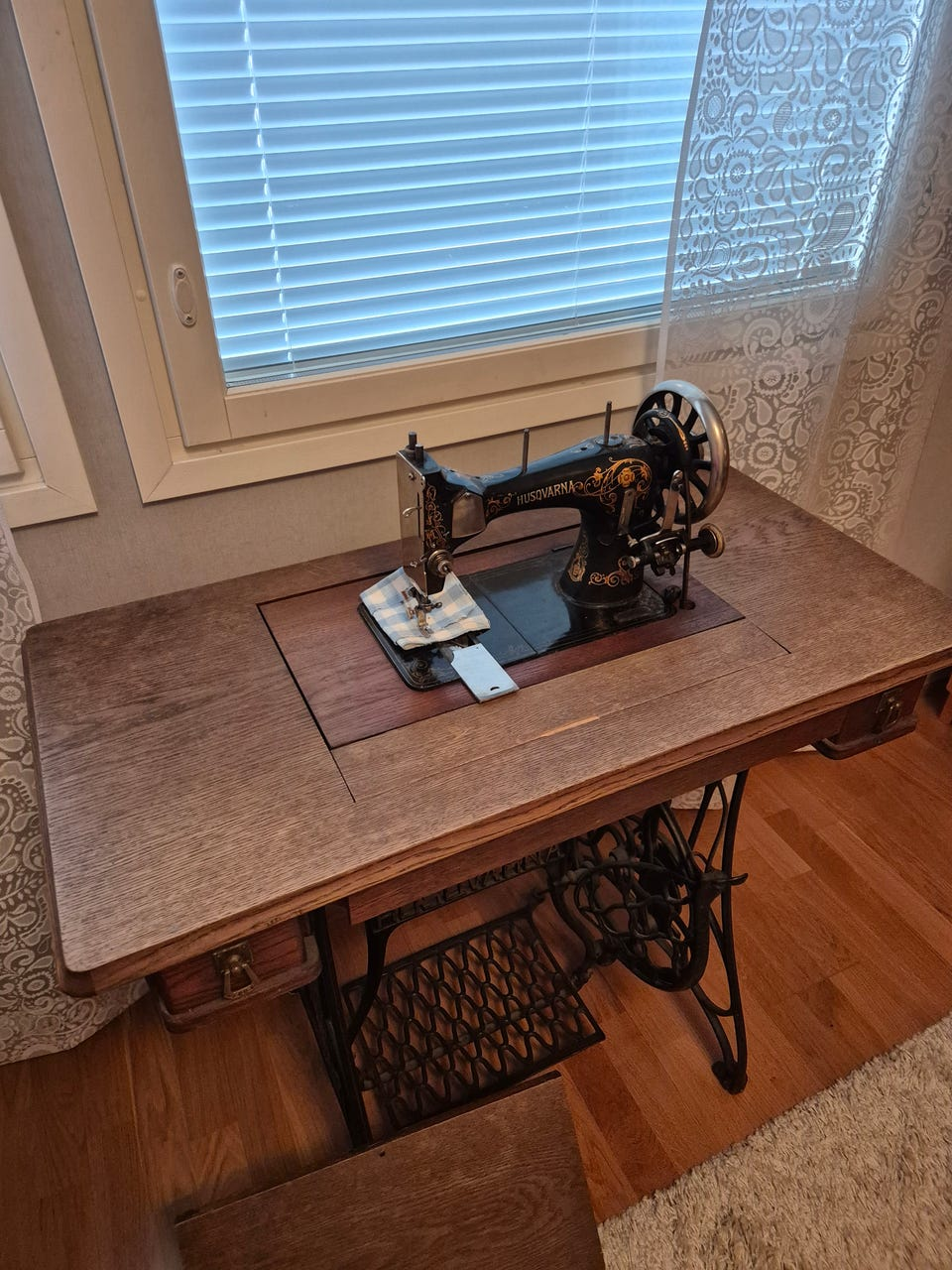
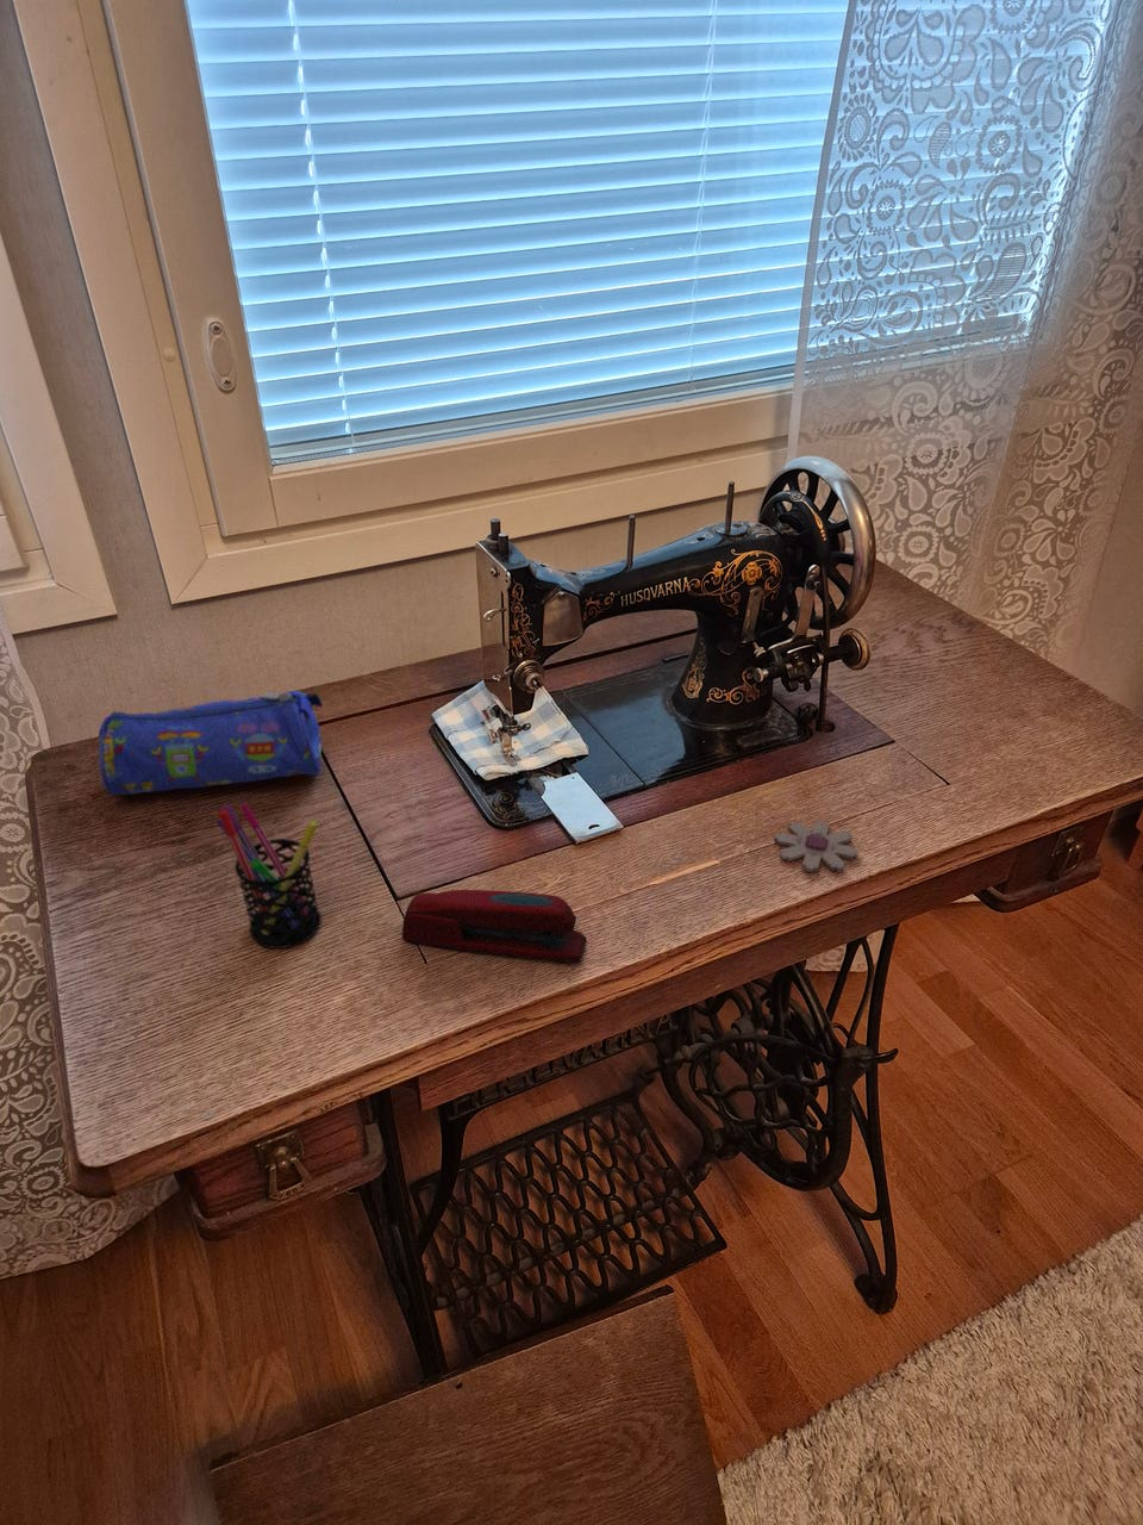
+ stapler (491, 917)
+ pencil case (214, 741)
+ pen holder (268, 874)
+ flower (815, 843)
